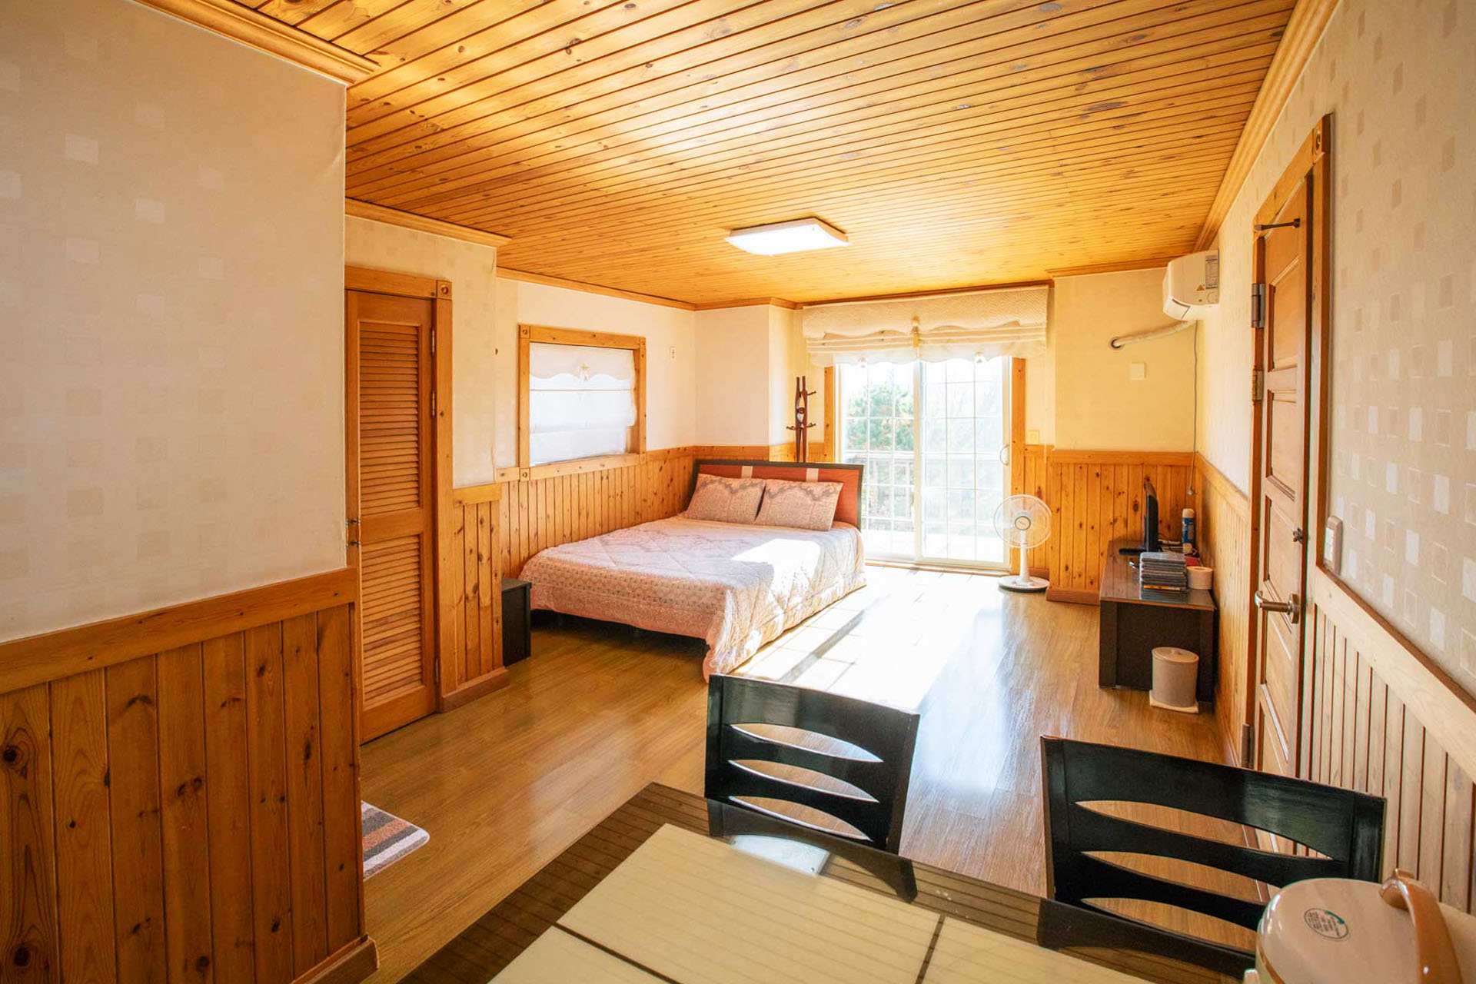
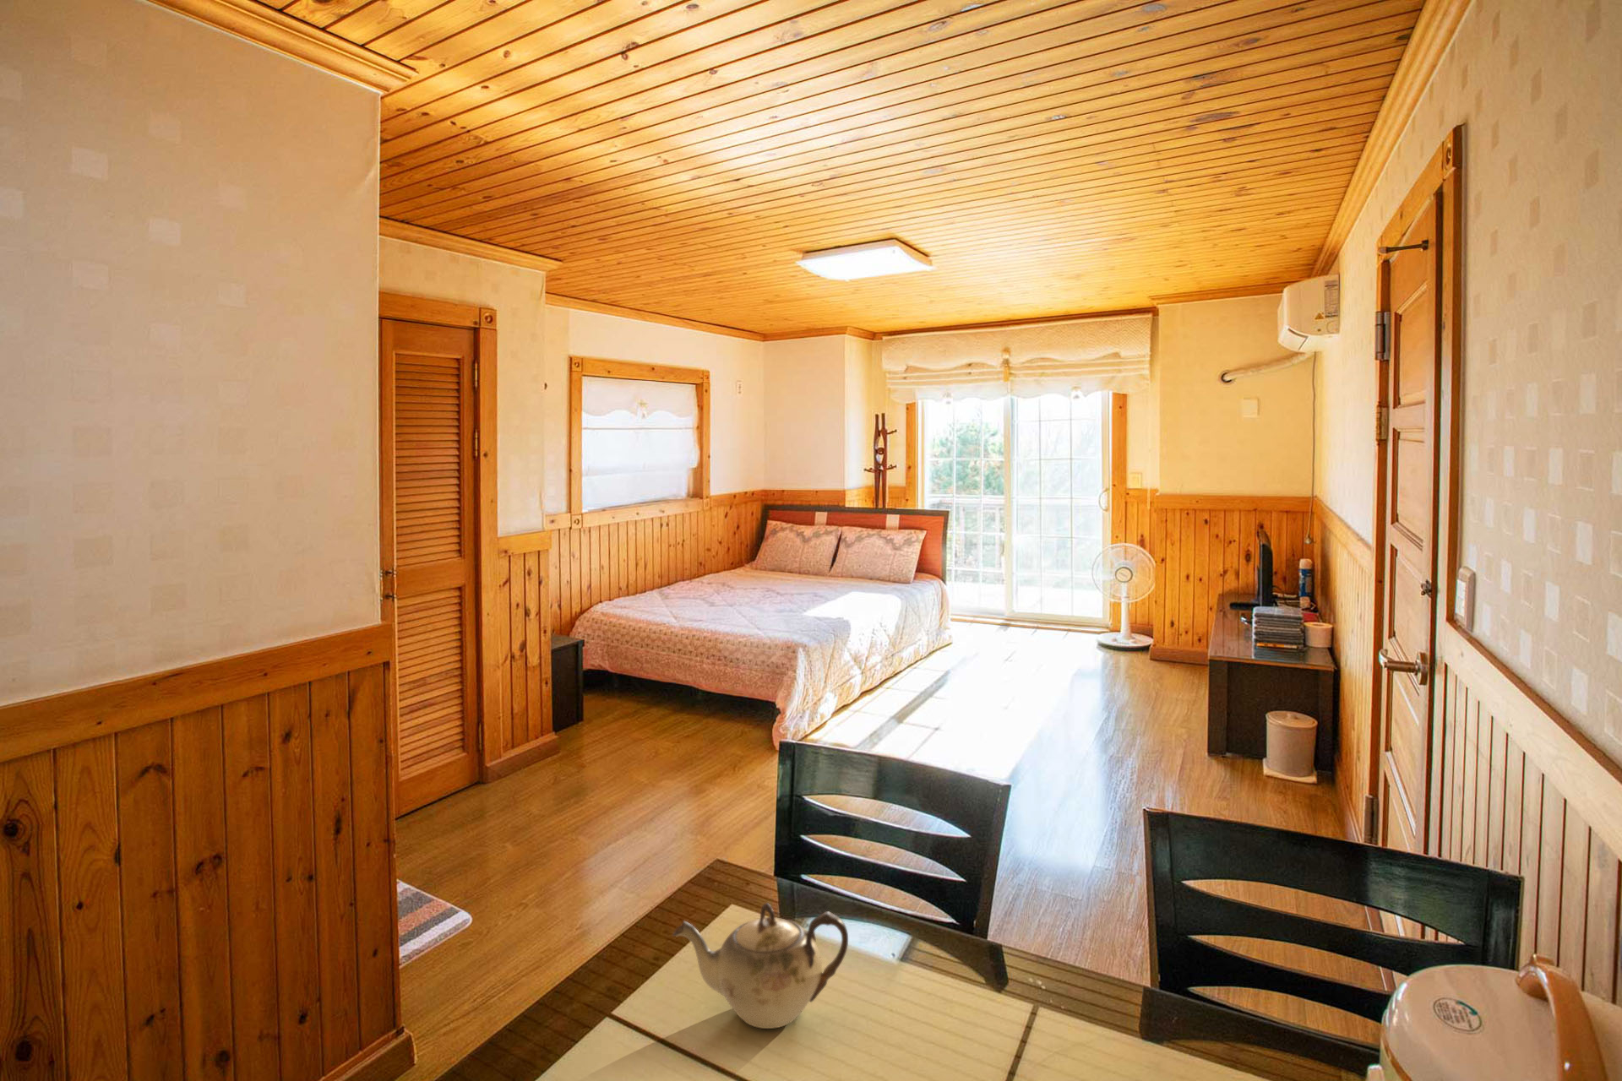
+ teapot (759, 957)
